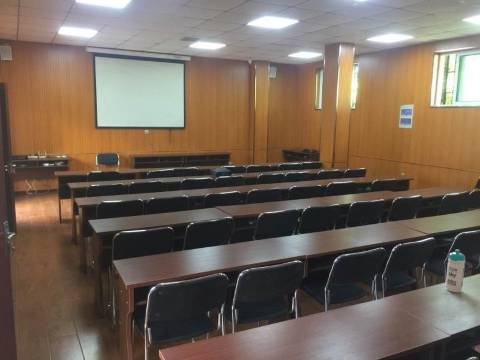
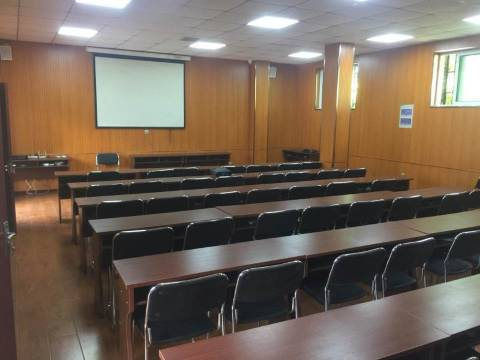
- water bottle (455, 270)
